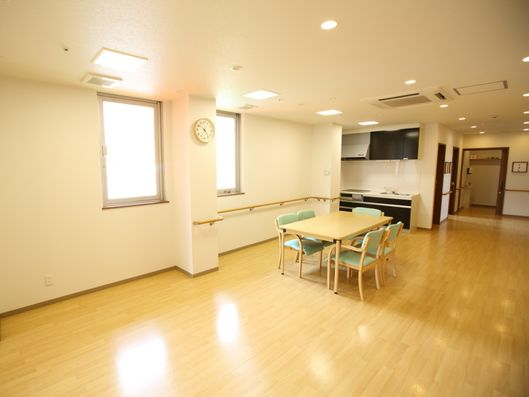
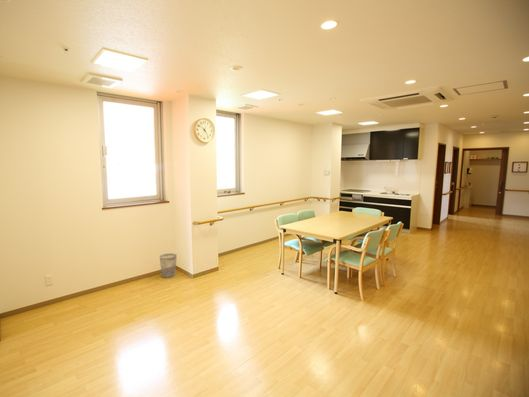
+ wastebasket (168, 265)
